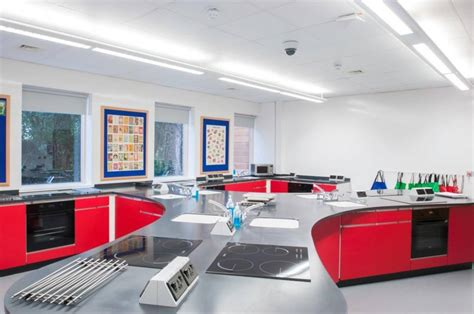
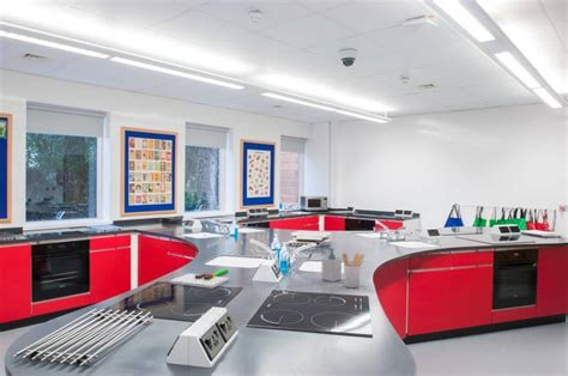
+ utensil holder (354, 269)
+ soap bottle (331, 263)
+ chopping board (209, 274)
